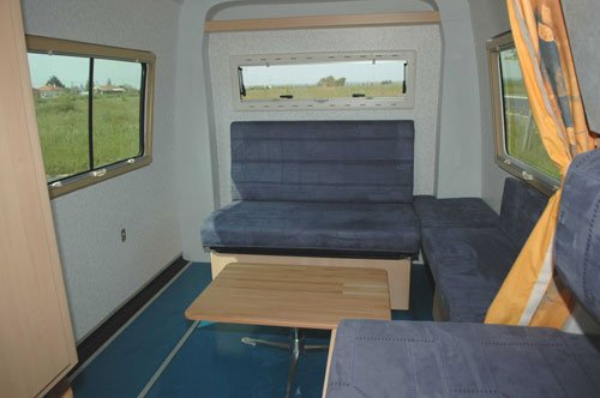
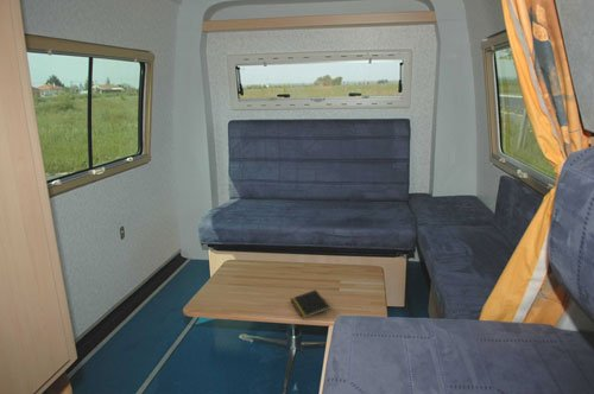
+ notepad (309, 303)
